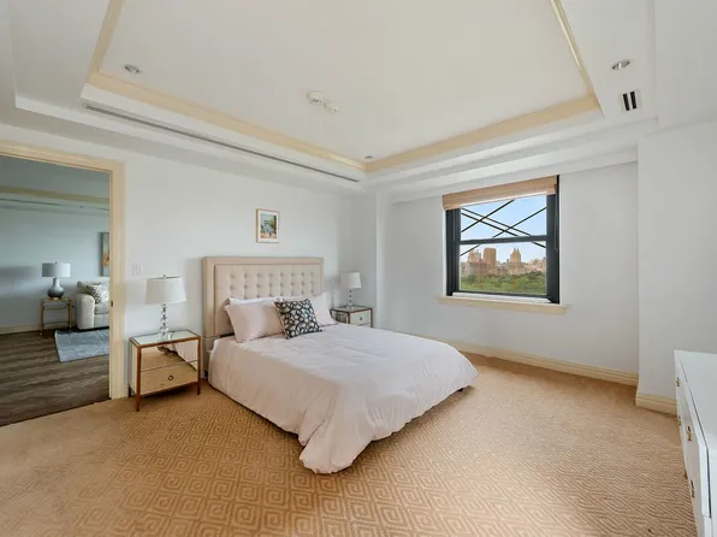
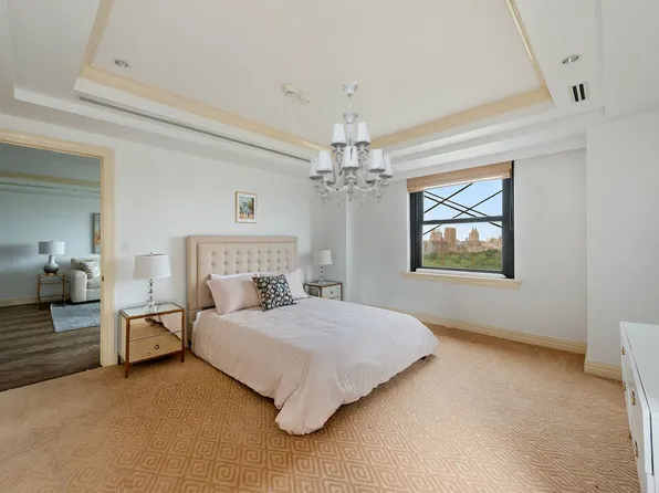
+ chandelier (349, 143)
